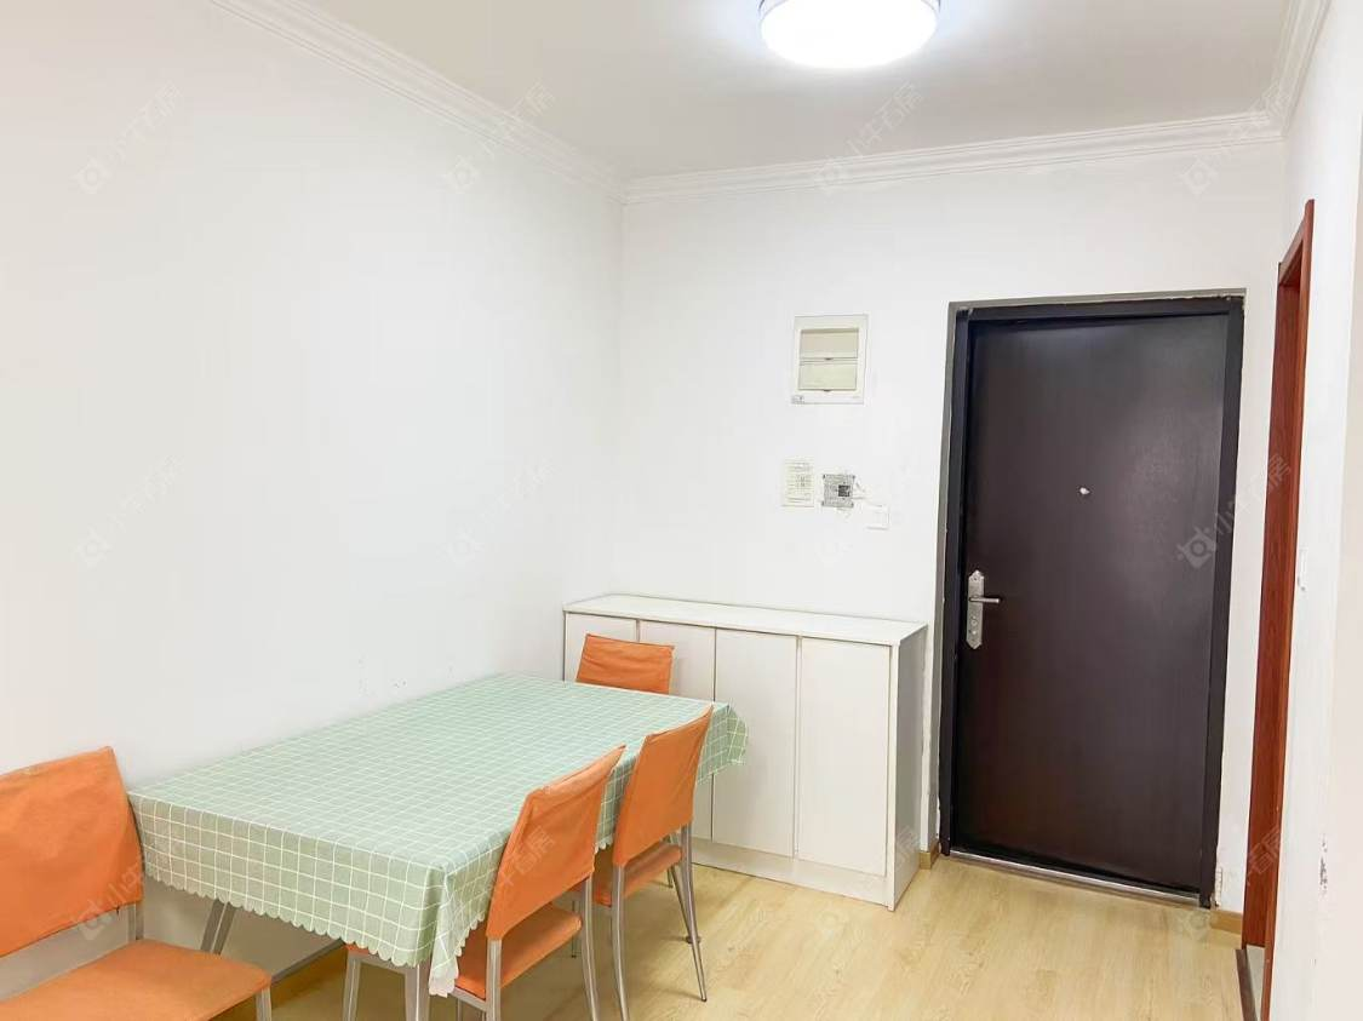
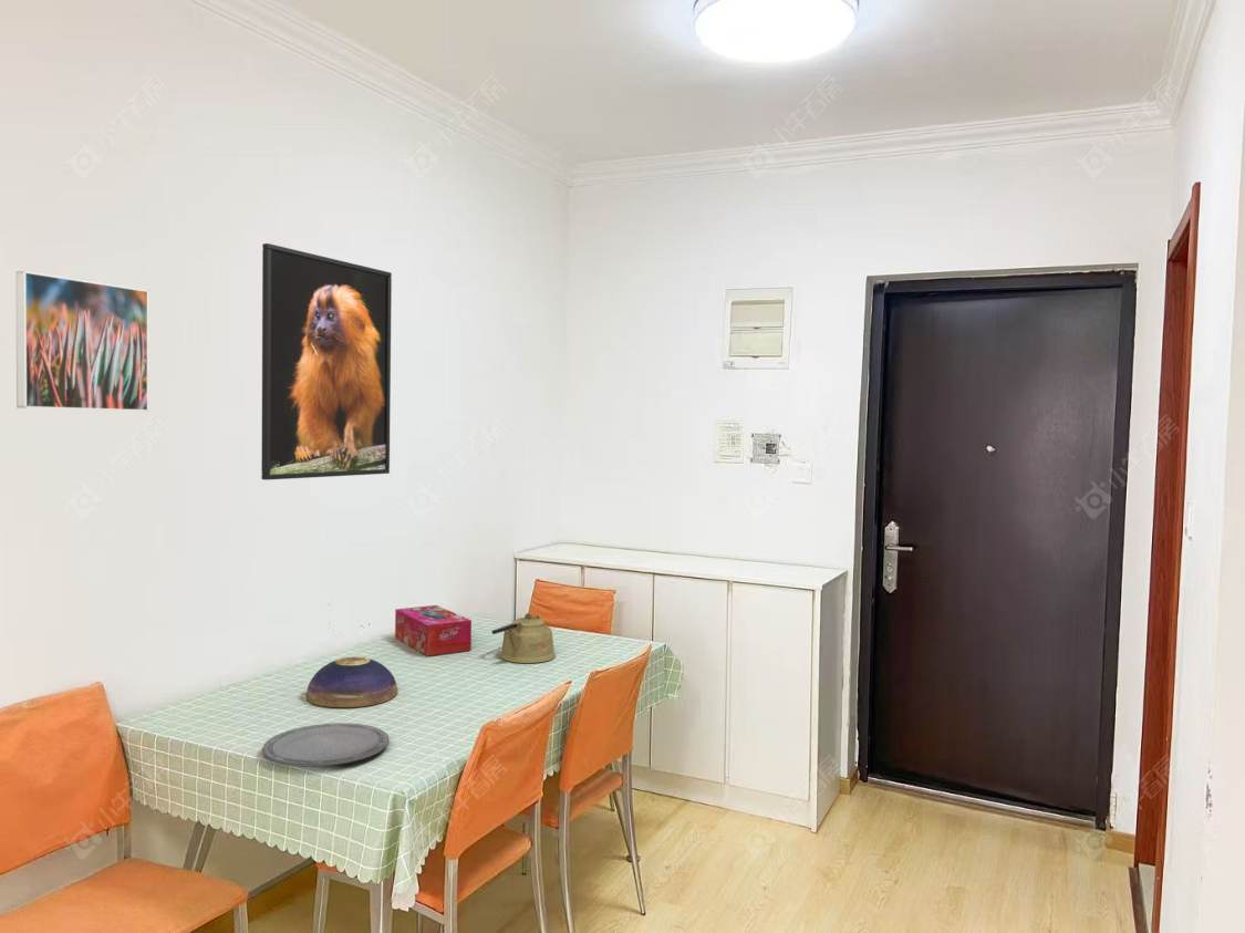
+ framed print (331, 367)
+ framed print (86, 345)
+ plate (326, 745)
+ tissue box (432, 629)
+ kettle (523, 635)
+ decorative bowl (352, 675)
